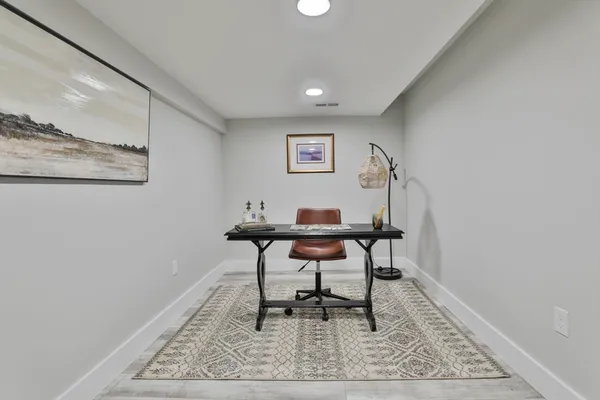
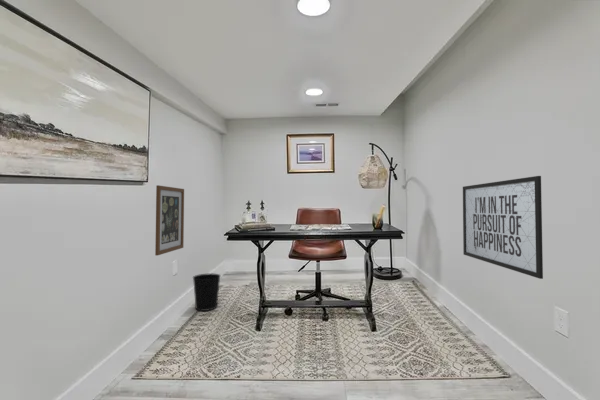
+ mirror (494, 223)
+ wastebasket (206, 291)
+ wall art (171, 219)
